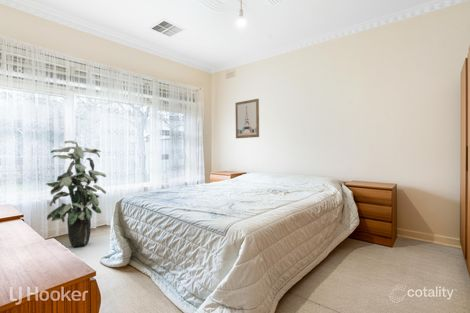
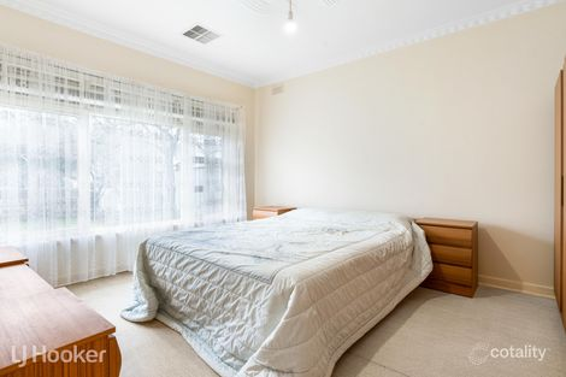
- indoor plant (75, 192)
- wall art (246, 119)
